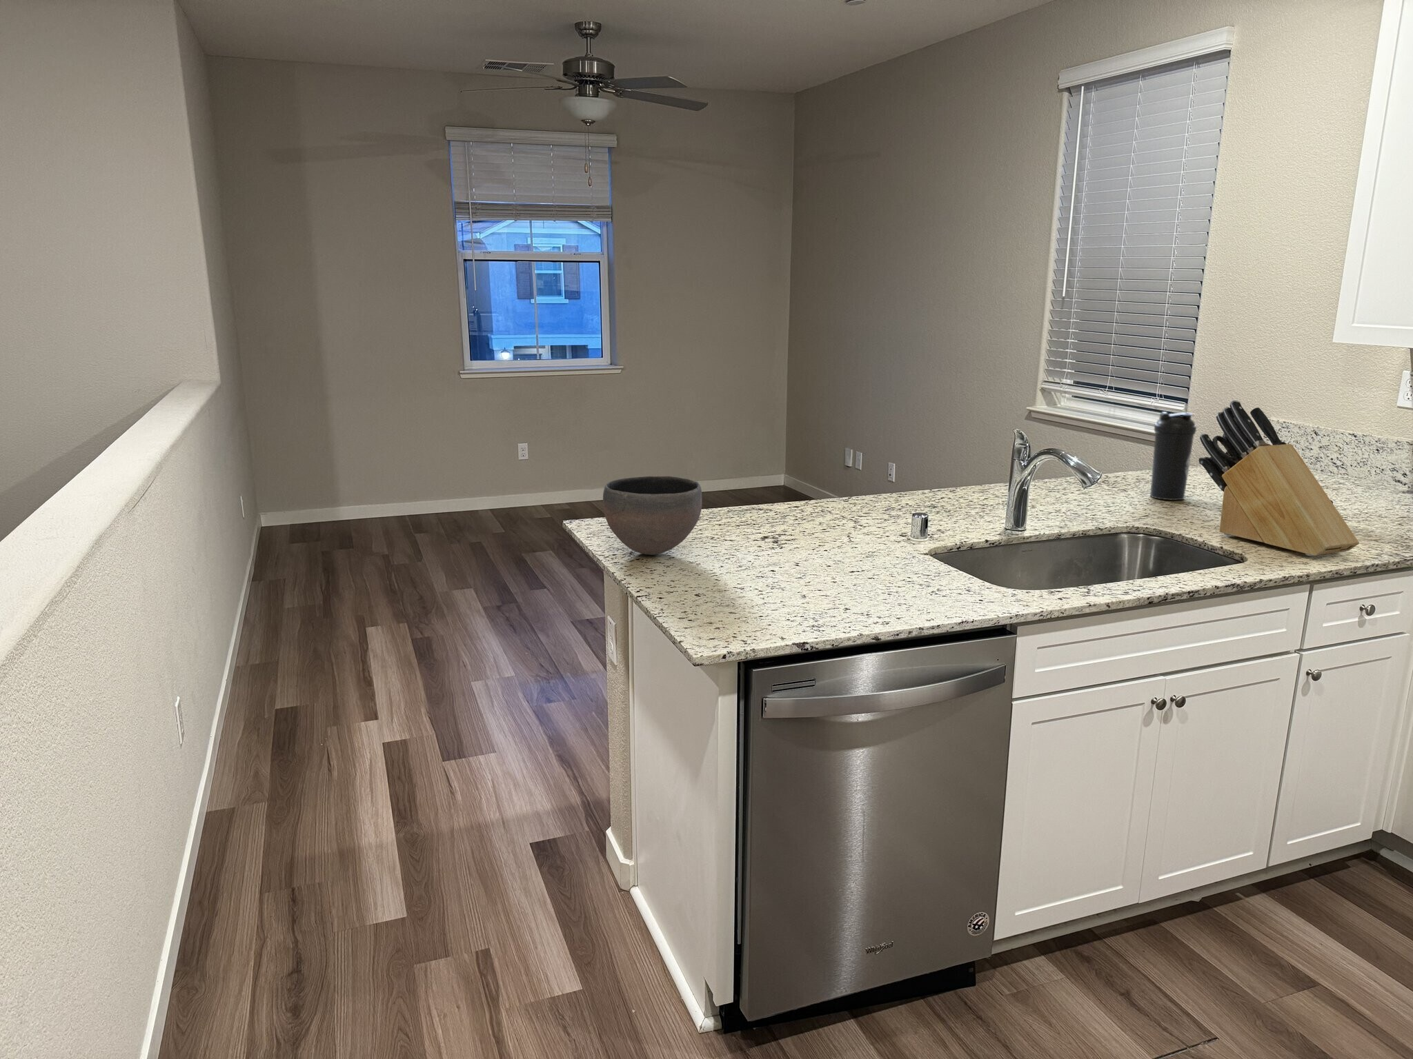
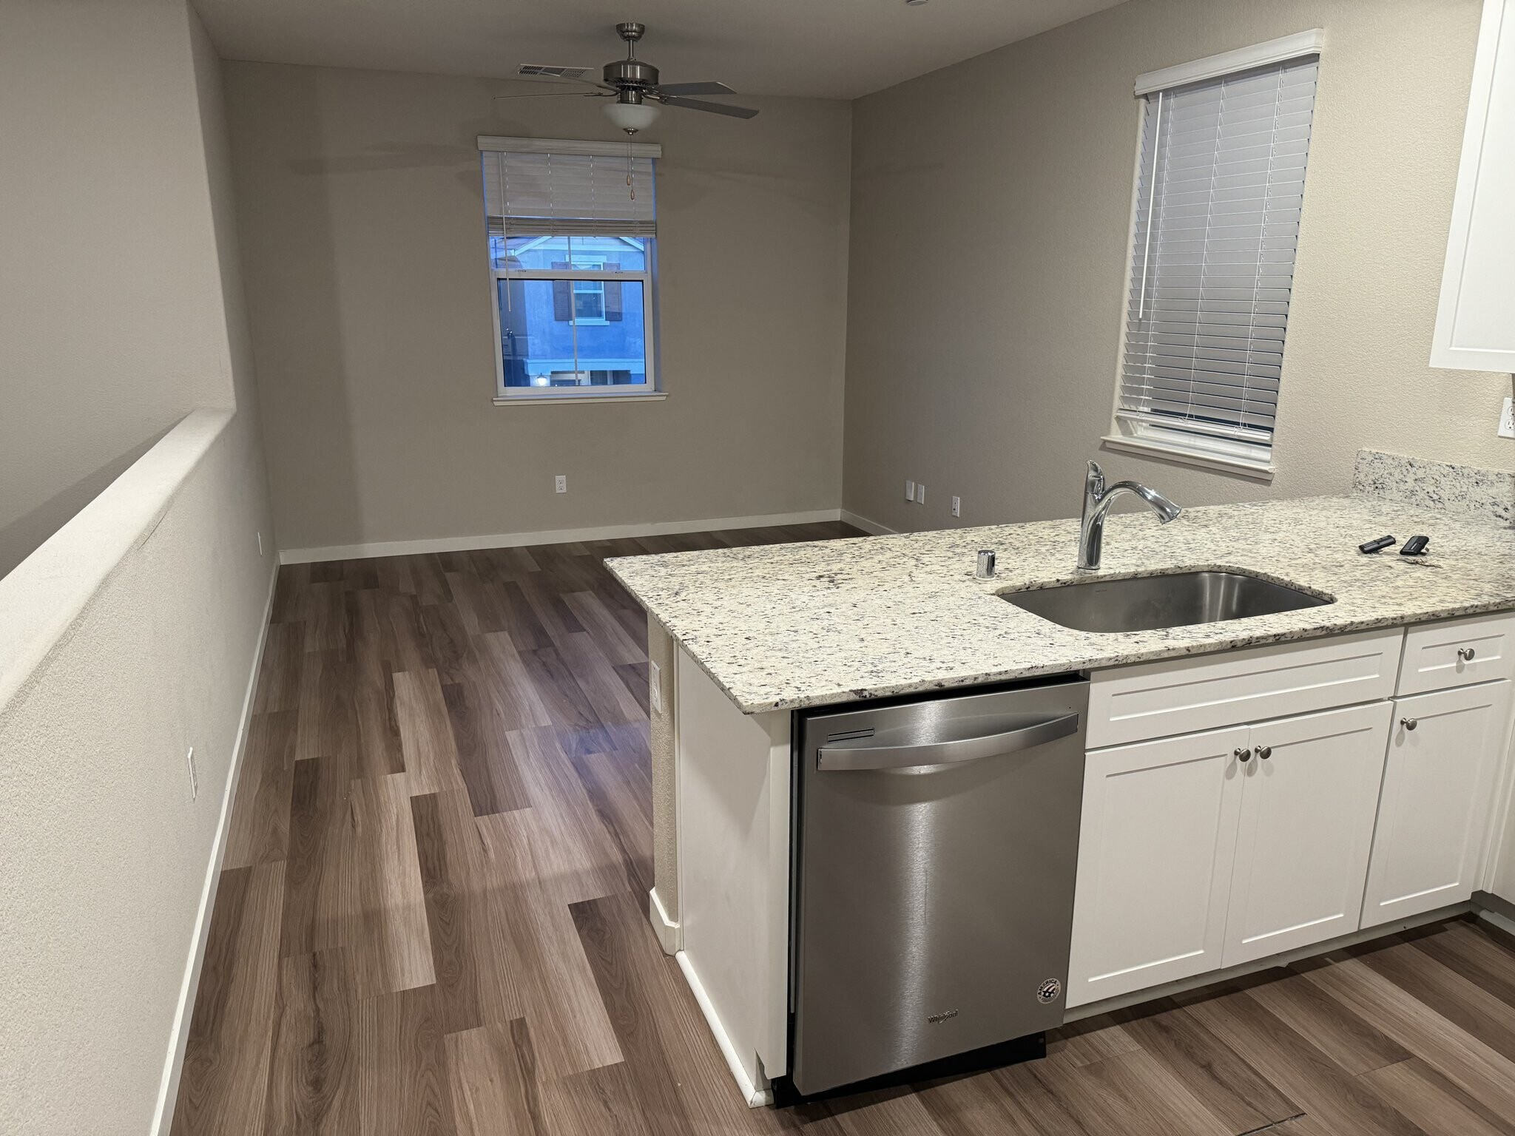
- knife block (1276, 473)
- bowl (653, 518)
- water bottle (1172, 455)
